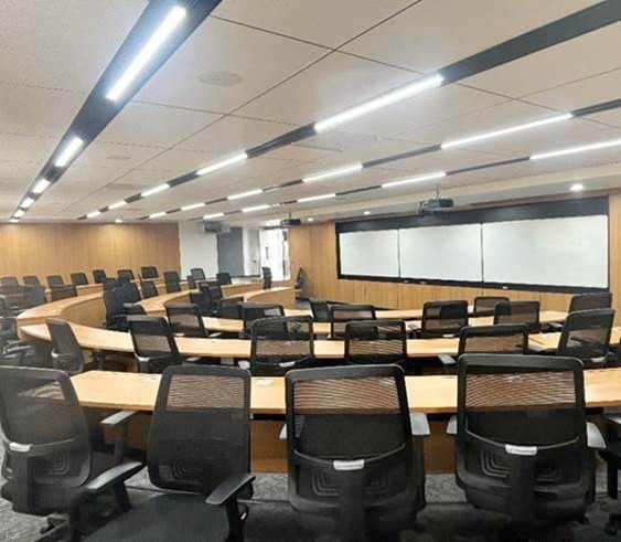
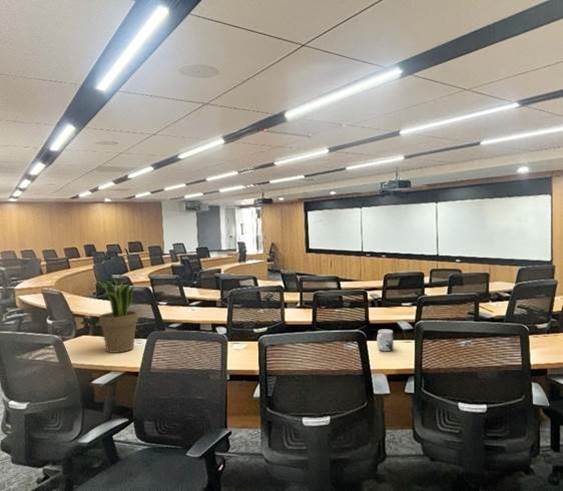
+ mug (385, 340)
+ potted plant (115, 313)
